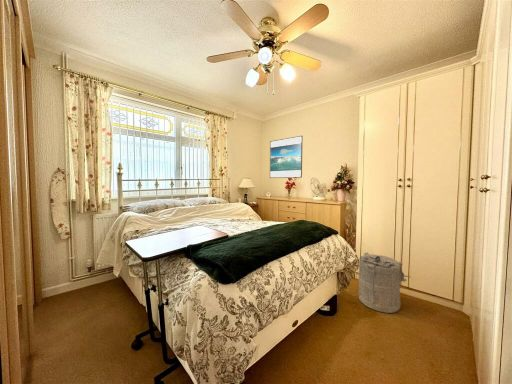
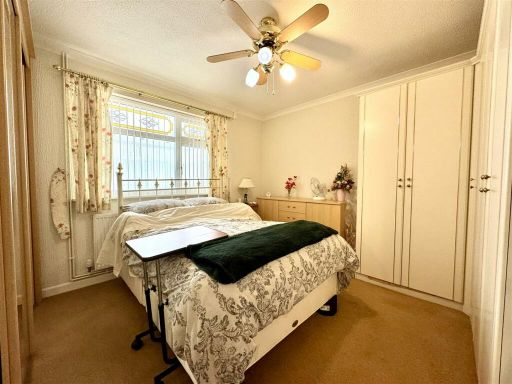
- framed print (285, 158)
- laundry hamper (378, 278)
